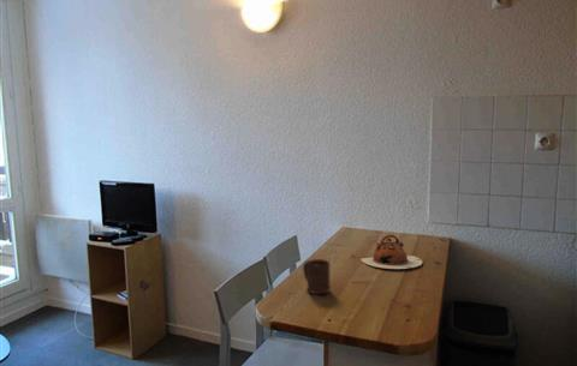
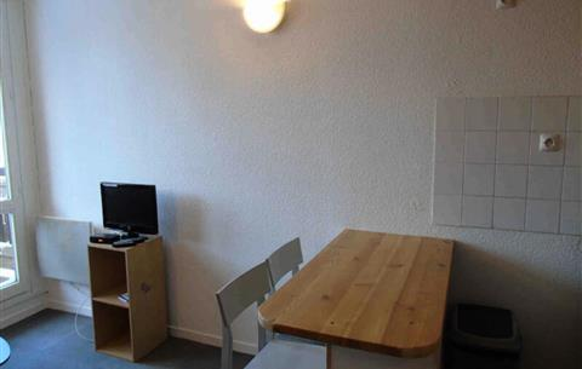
- teapot (391, 246)
- cup (315, 276)
